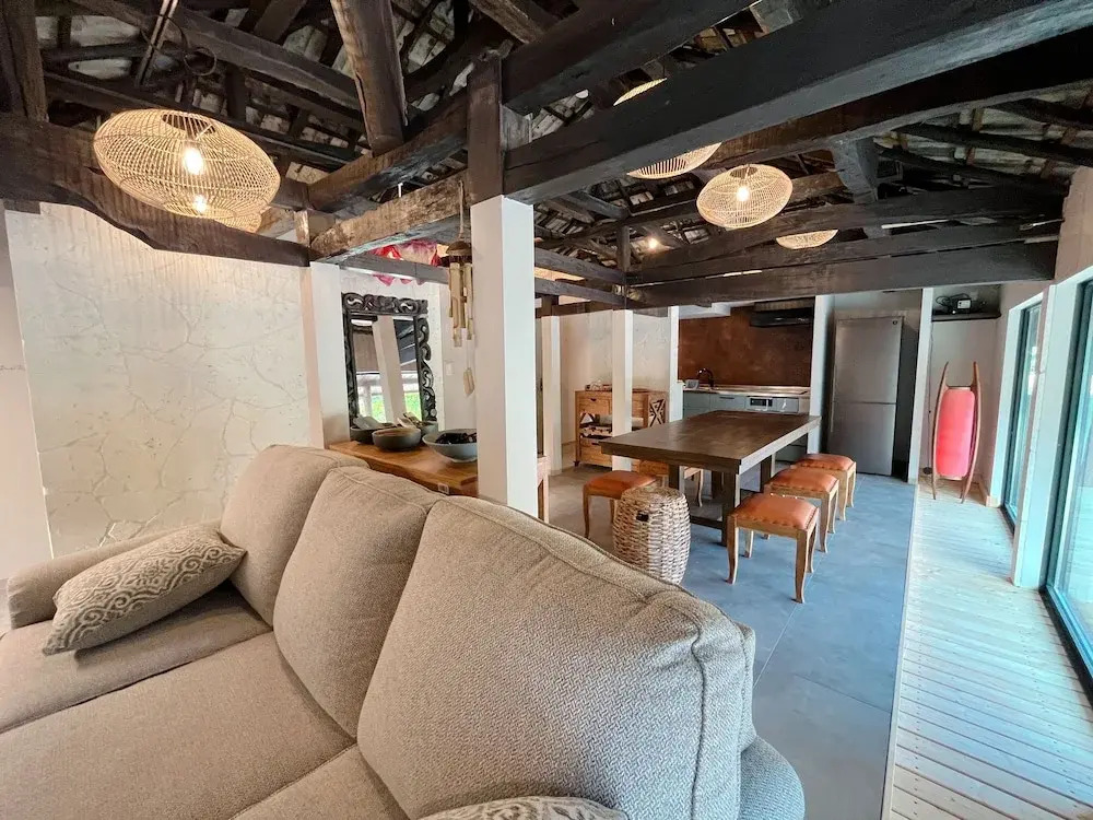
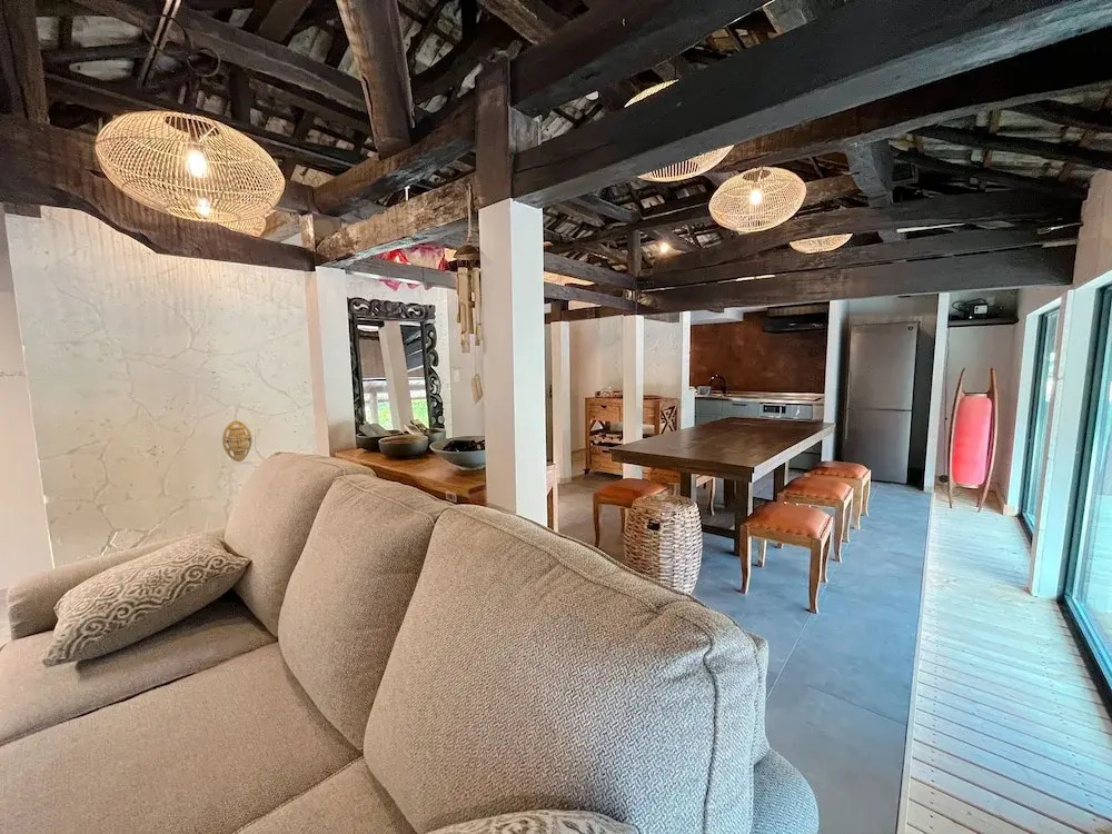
+ mask (238, 440)
